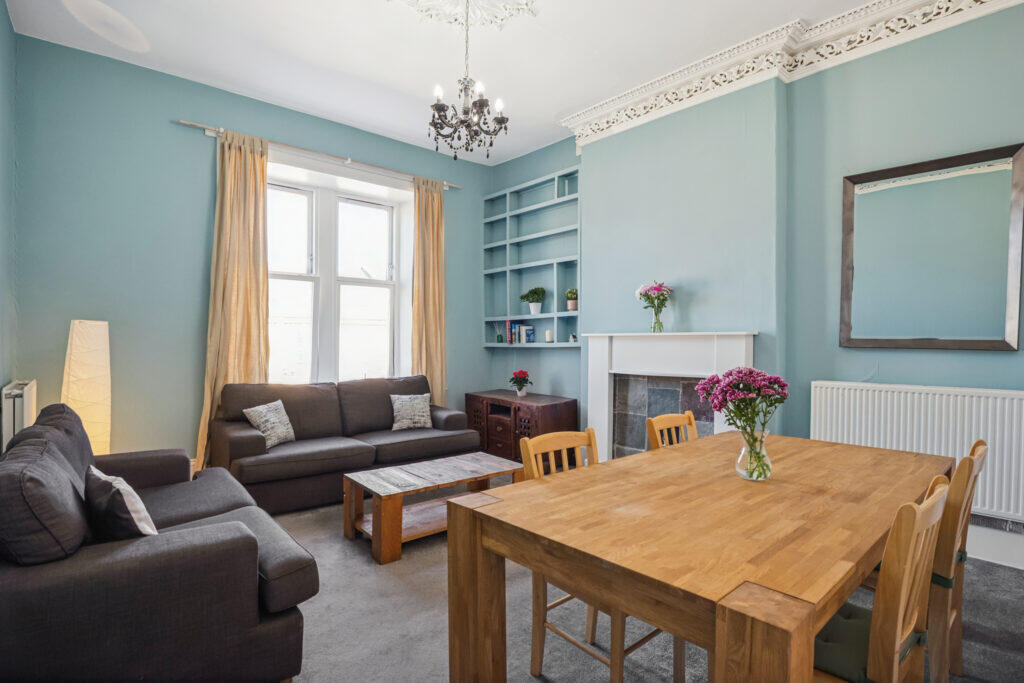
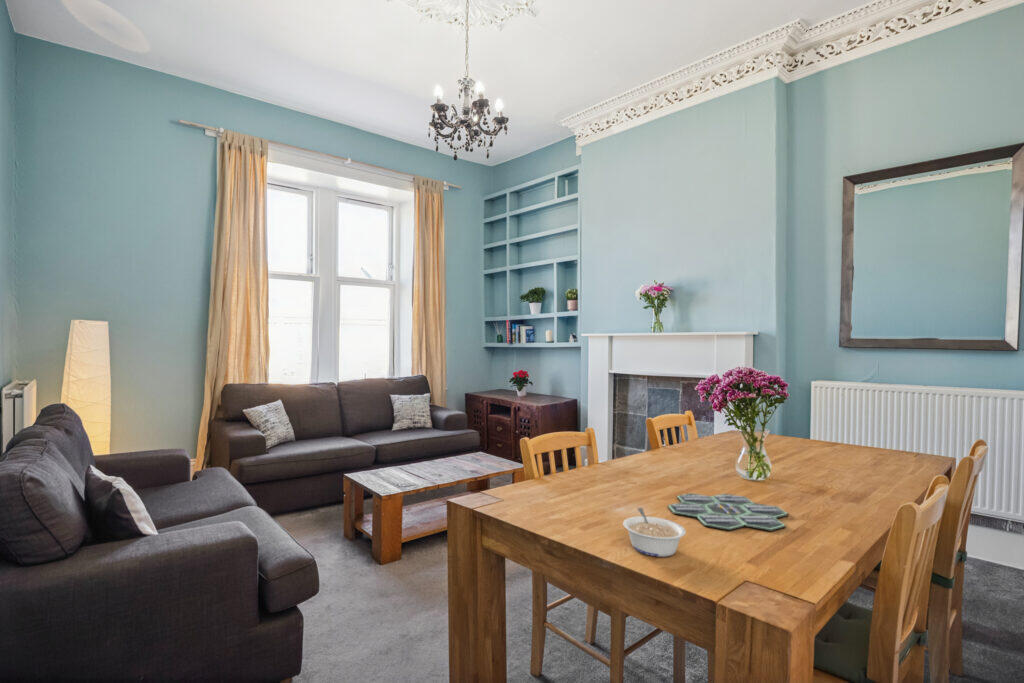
+ legume (651, 534)
+ board game (726, 509)
